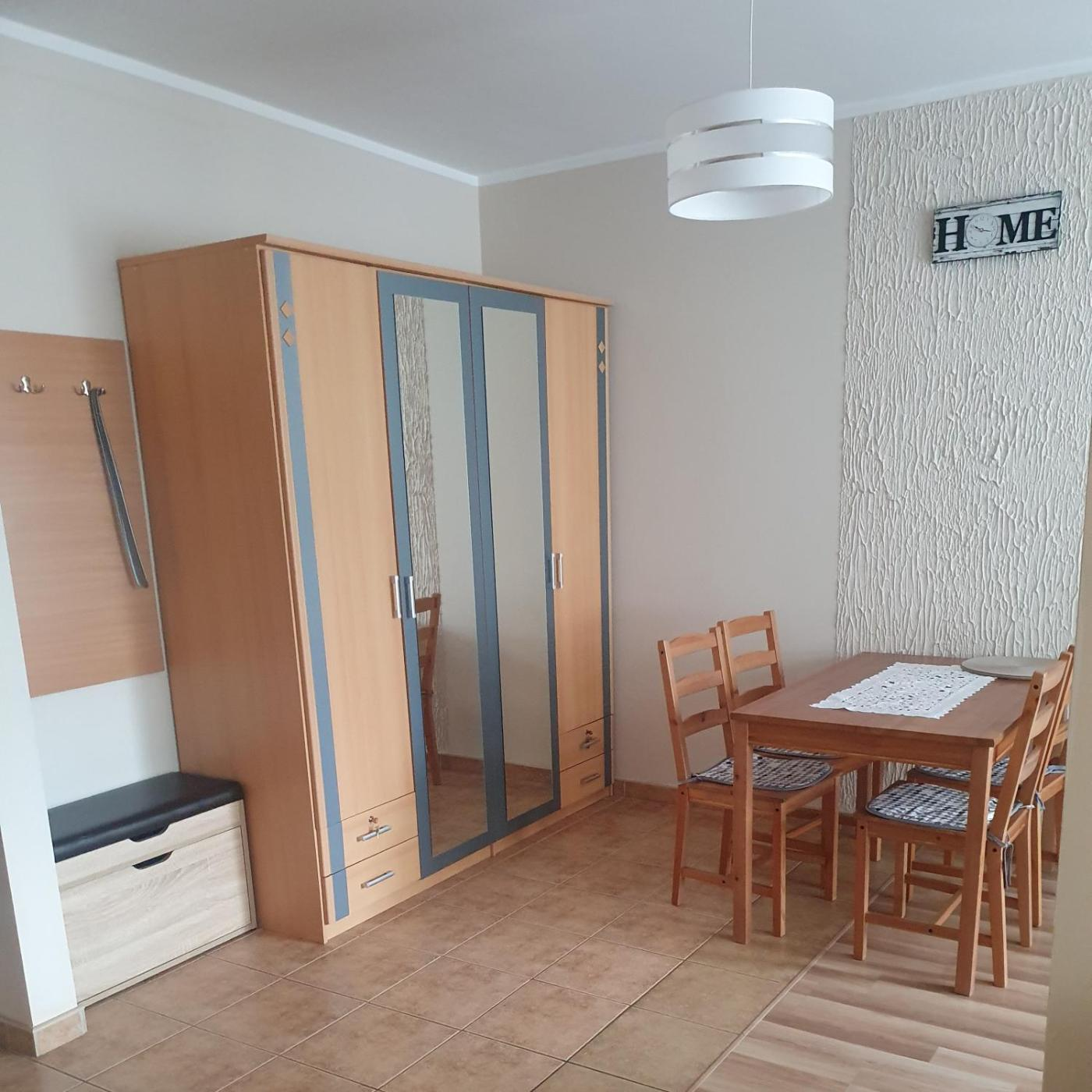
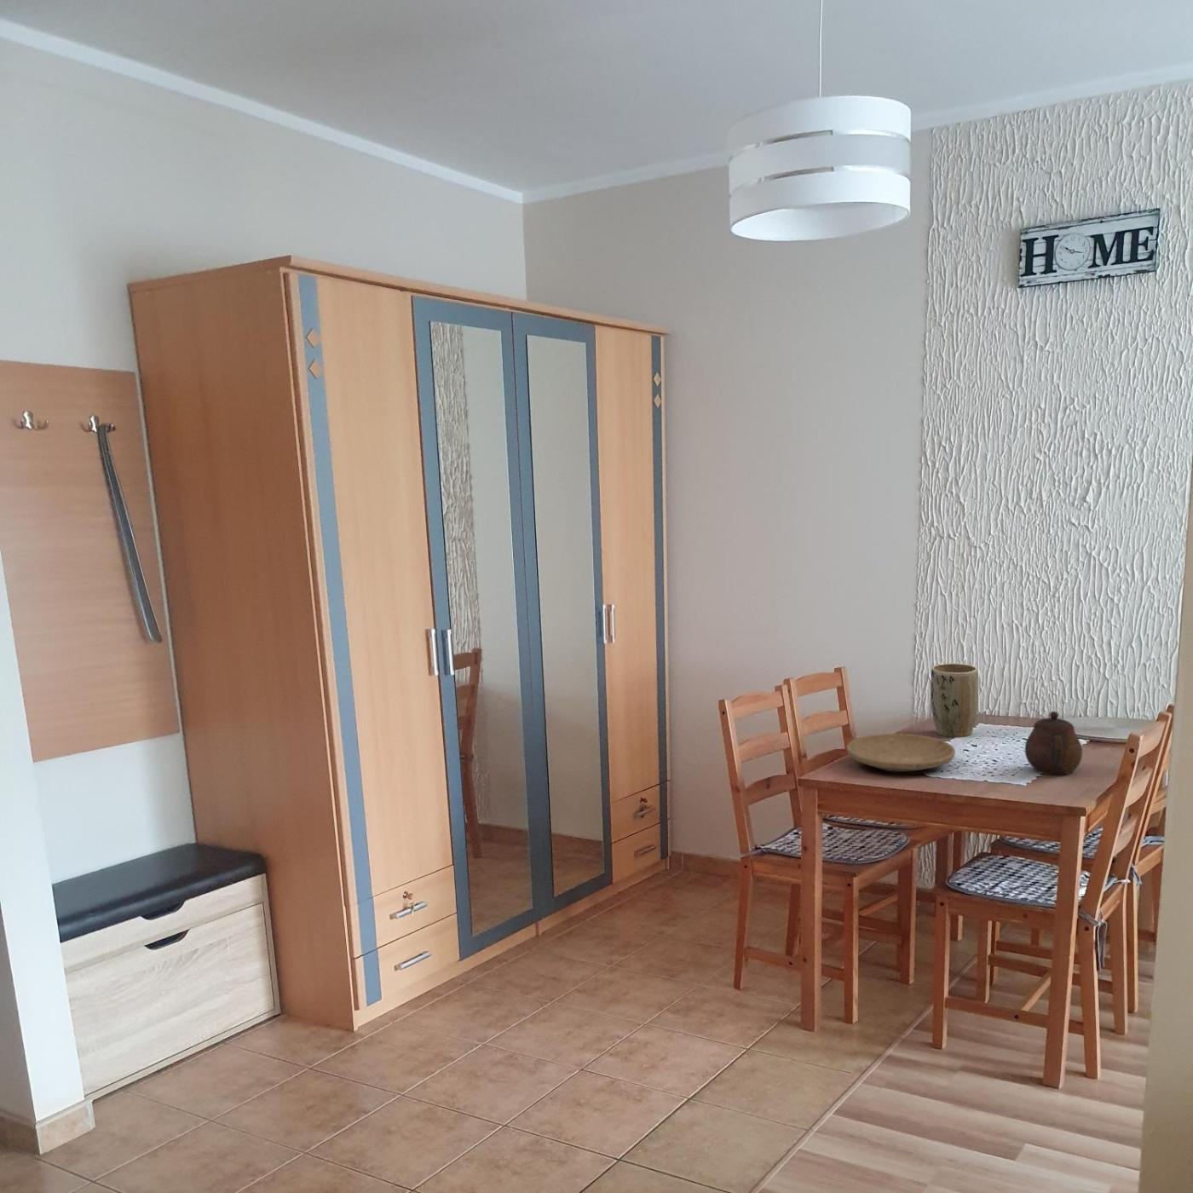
+ teapot (1053, 742)
+ plate (900, 756)
+ plant pot (954, 700)
